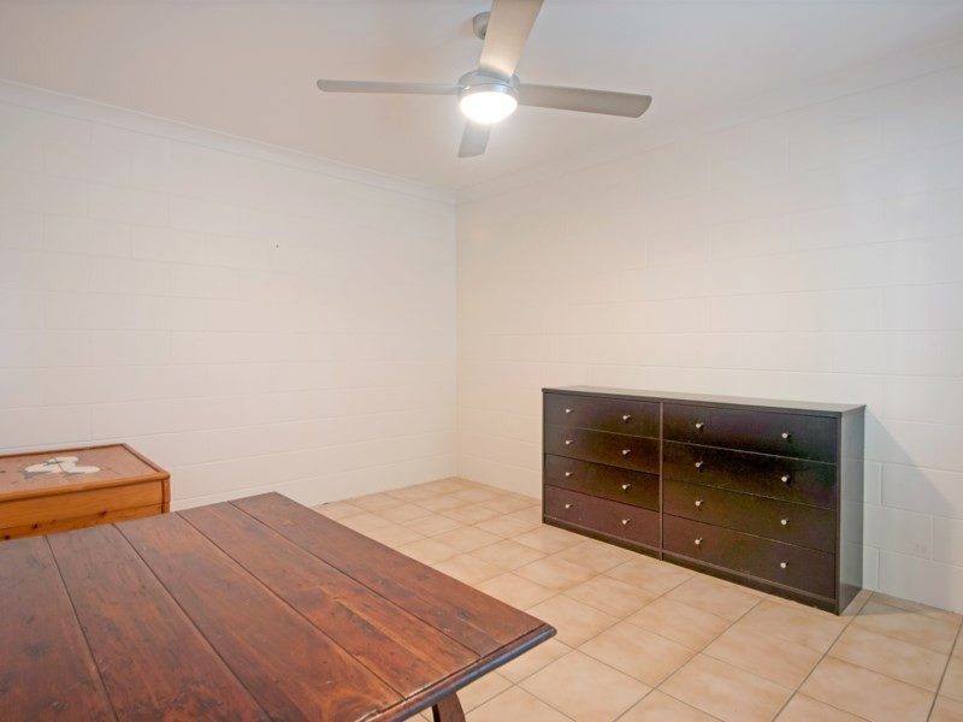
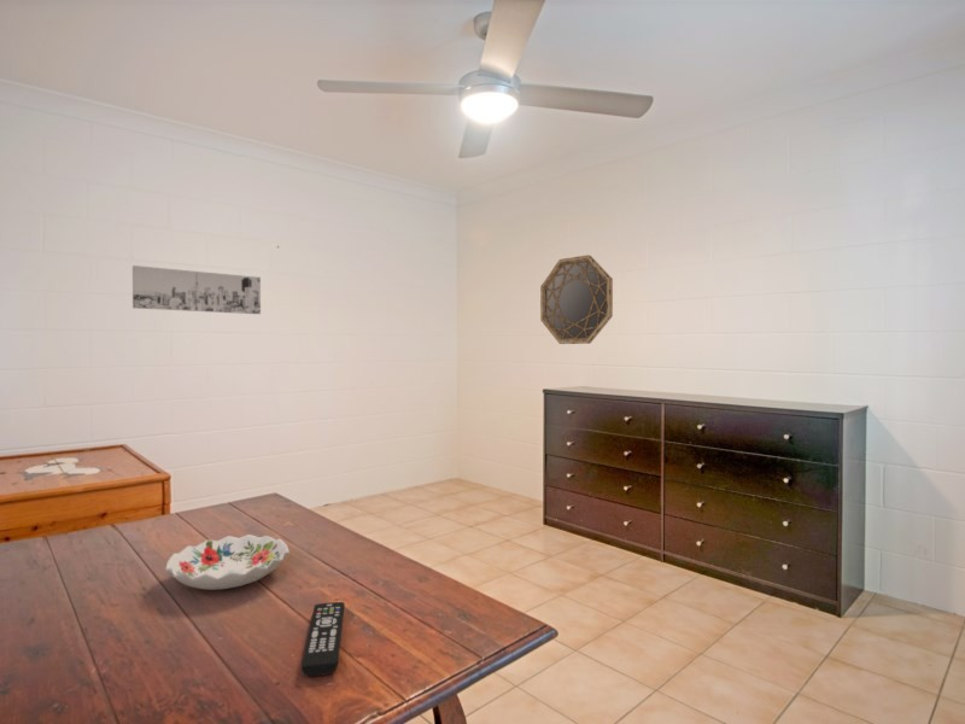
+ home mirror (574, 300)
+ remote control (324, 635)
+ wall art (200, 291)
+ decorative bowl (229, 565)
